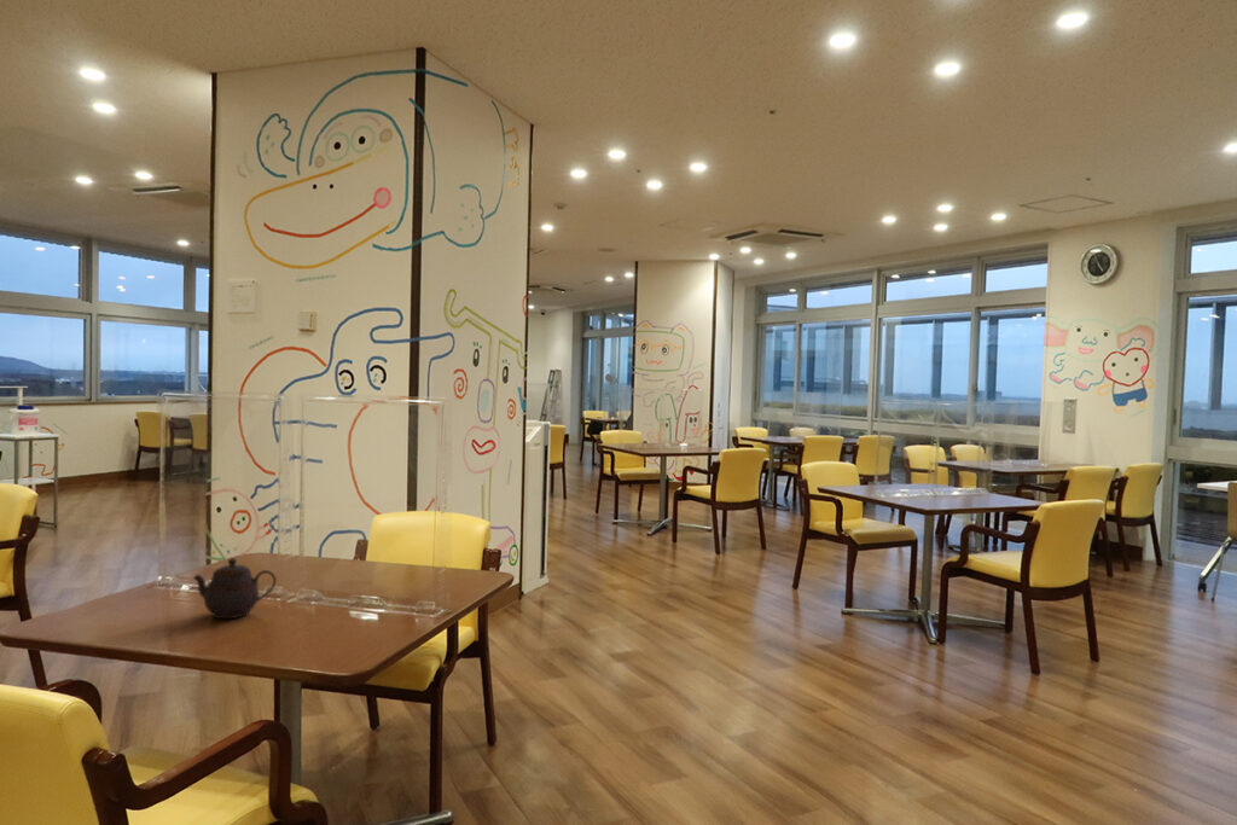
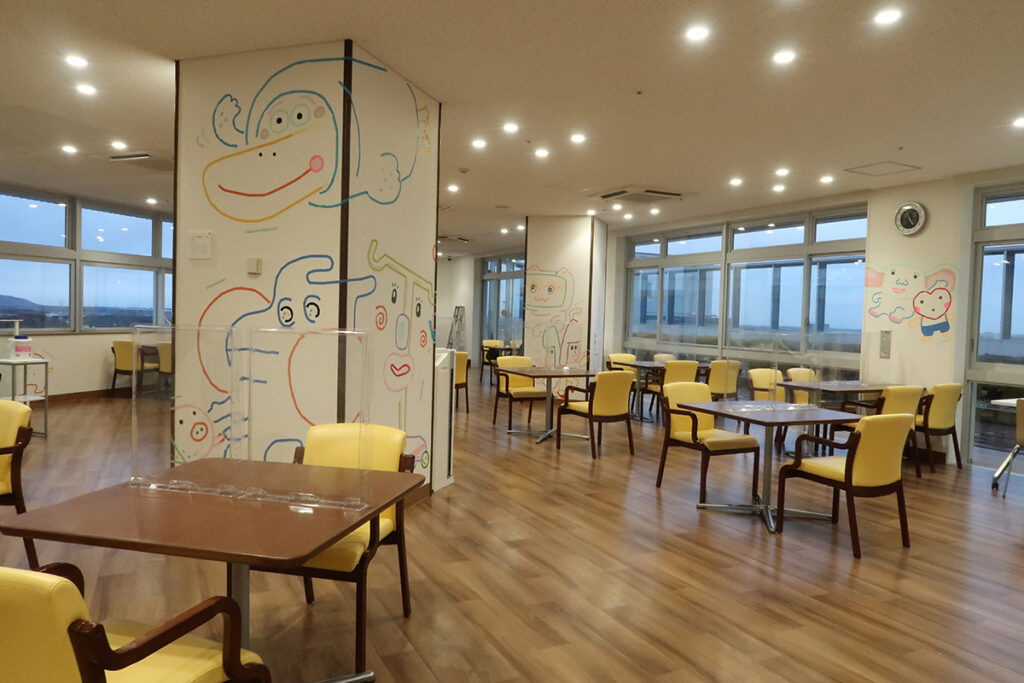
- teapot (234, 586)
